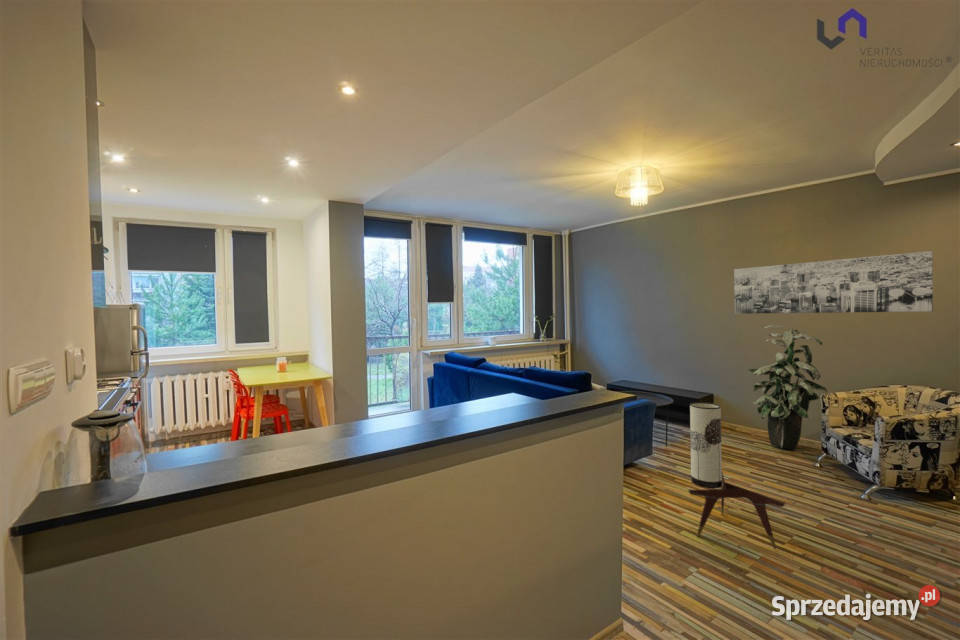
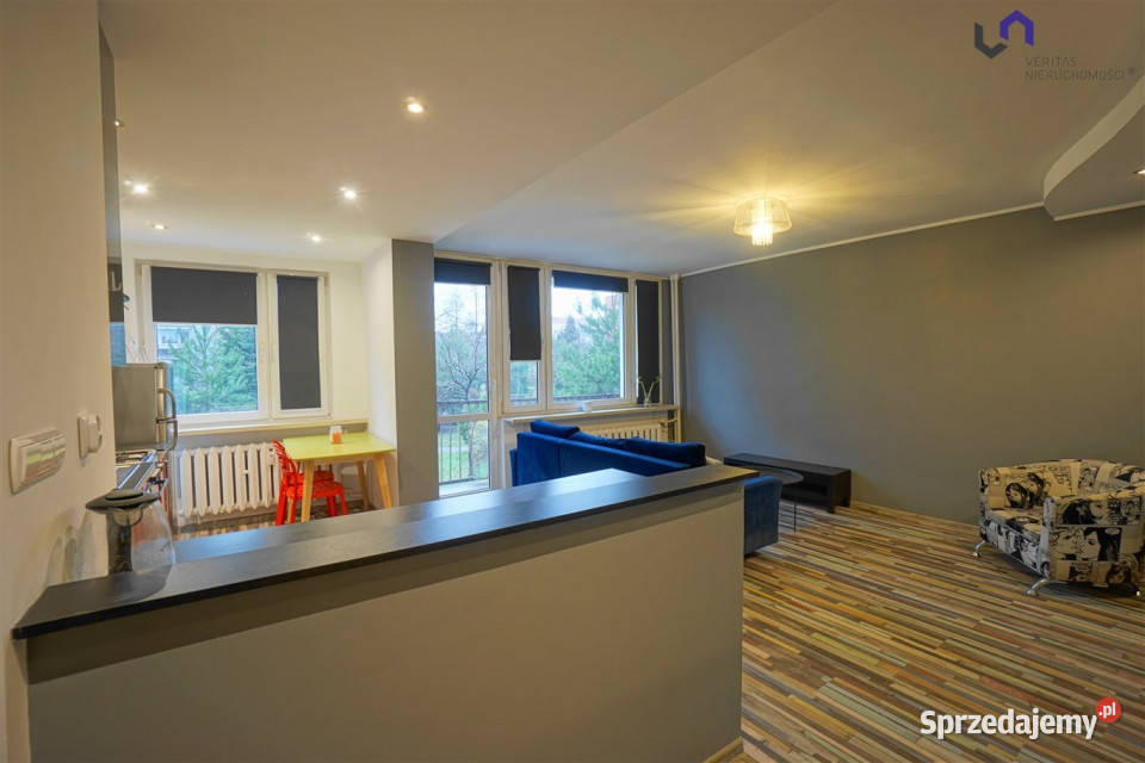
- wall art (818, 287)
- side table (722, 508)
- table lamp (705, 443)
- indoor plant (783, 385)
